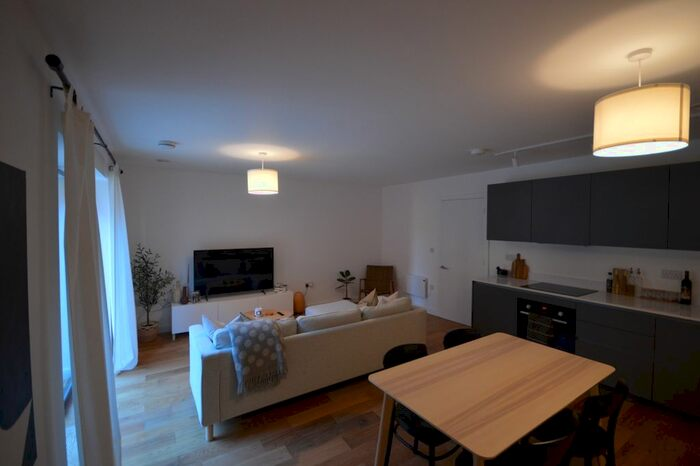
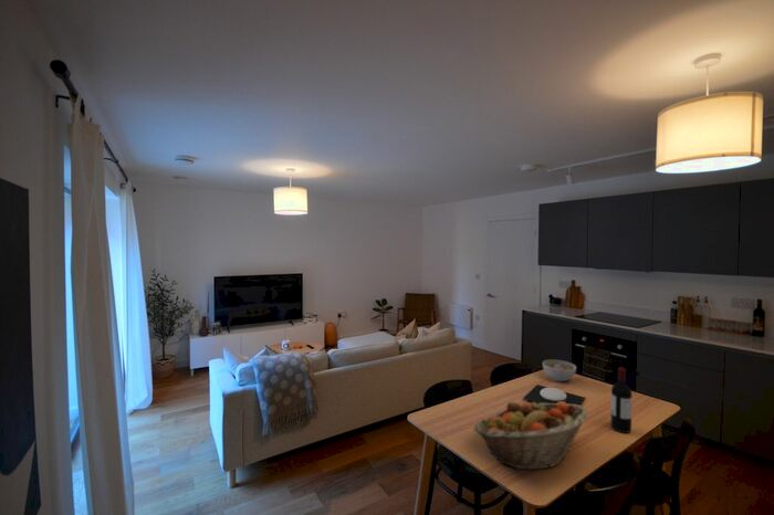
+ bowl (558, 371)
+ plate (554, 395)
+ fruit basket (530, 427)
+ wine bottle (620, 398)
